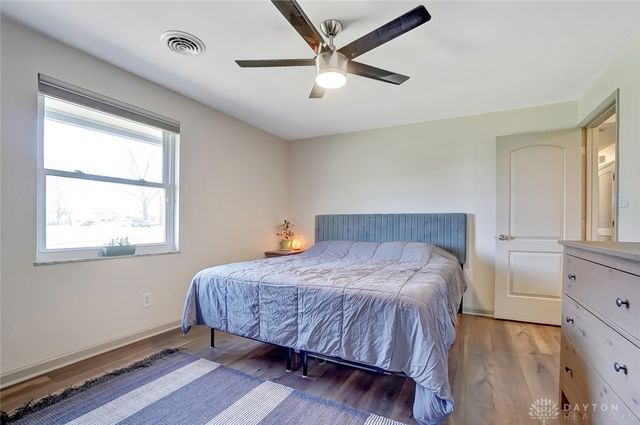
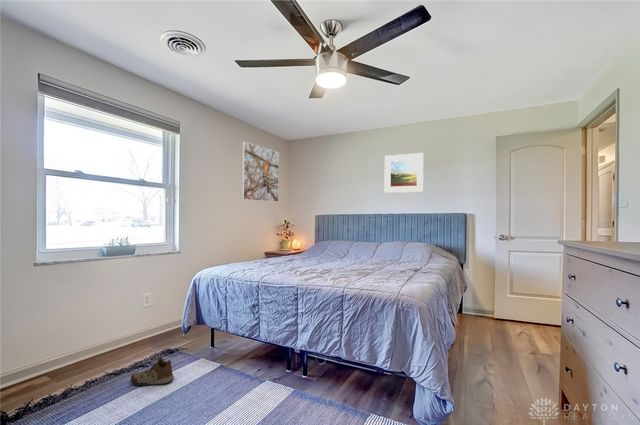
+ shoe (152, 370)
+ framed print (403, 173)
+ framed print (261, 174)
